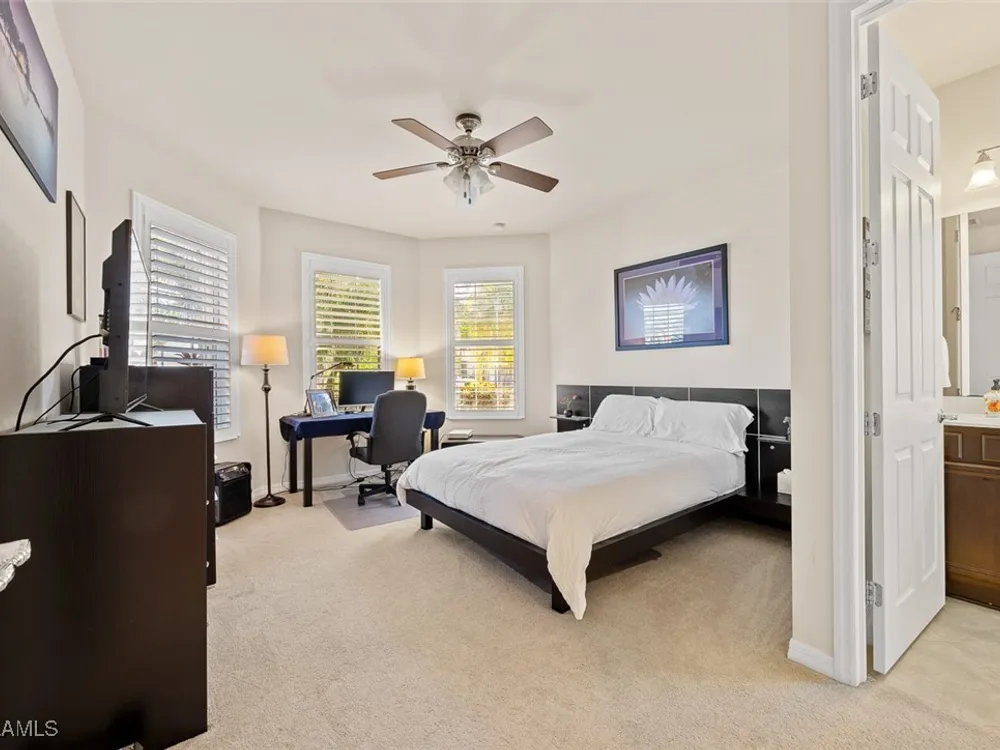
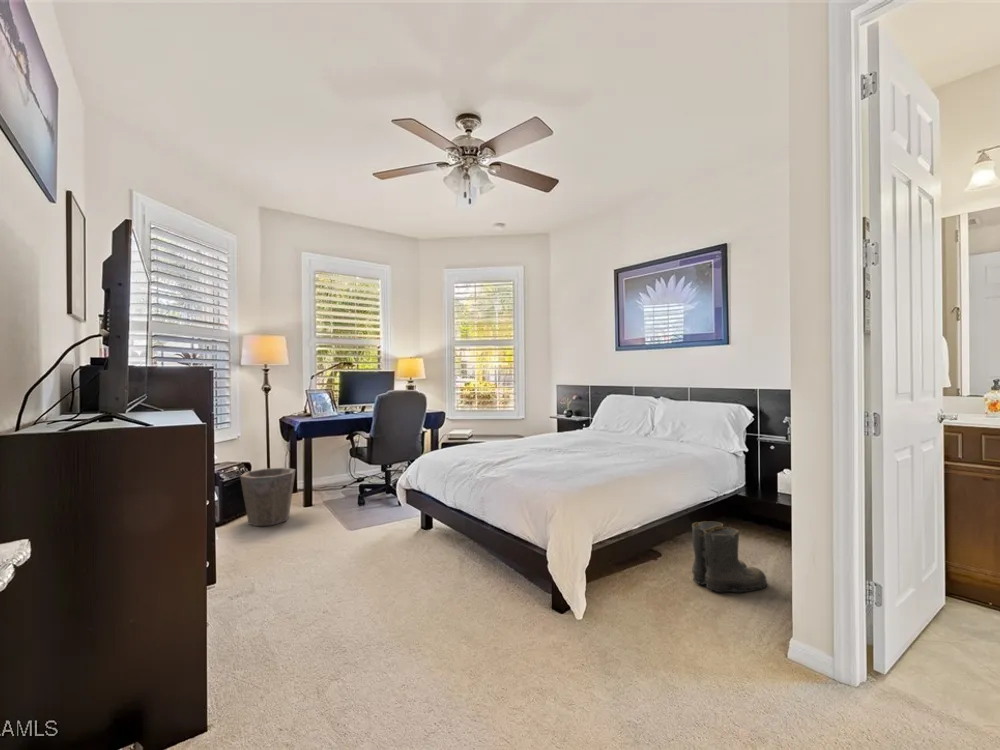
+ boots (728, 553)
+ waste bin (269, 496)
